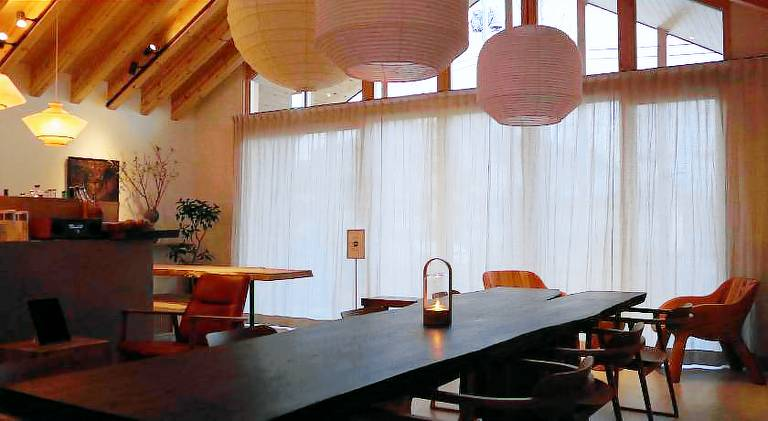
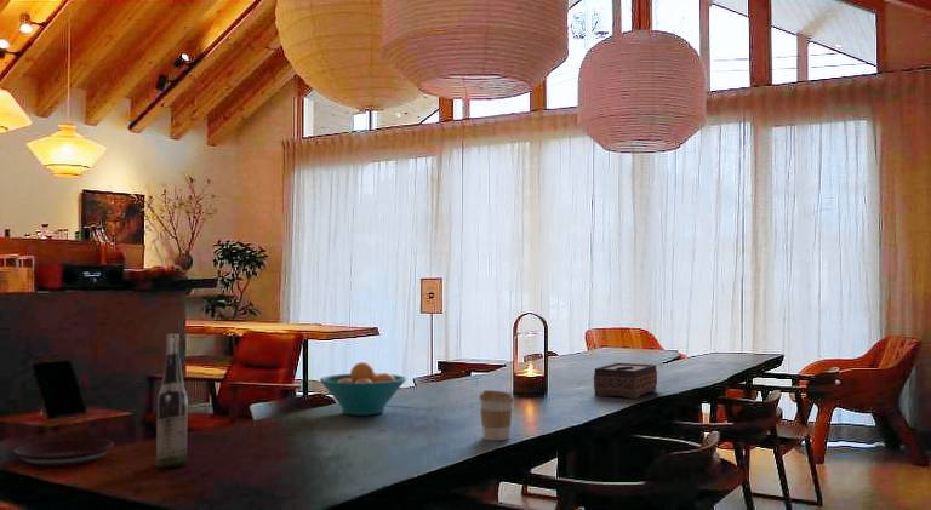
+ coffee cup (496, 414)
+ fruit bowl (362, 386)
+ wine bottle (172, 399)
+ tissue box (626, 379)
+ plate (64, 453)
